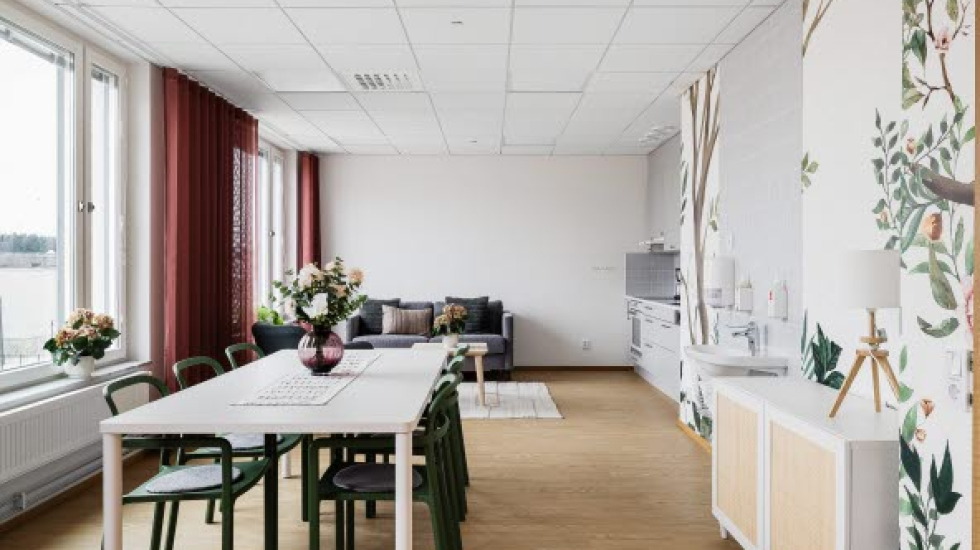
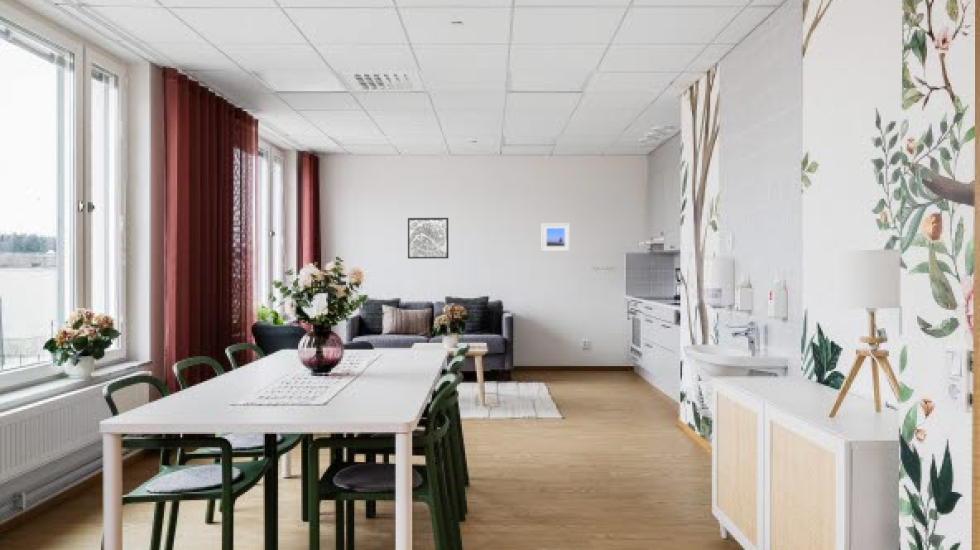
+ wall art (428, 238)
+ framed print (555, 237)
